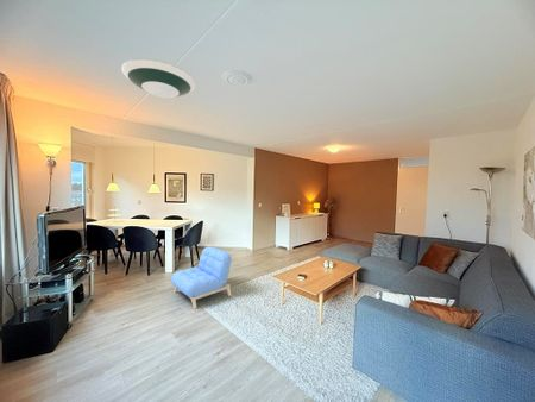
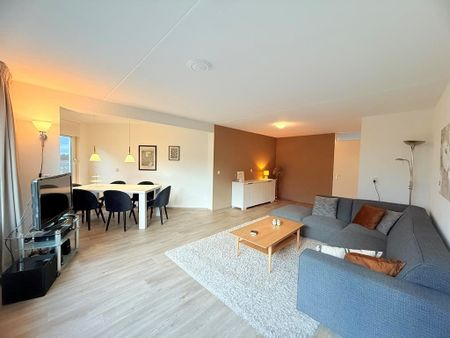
- armchair (201, 272)
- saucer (160, 87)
